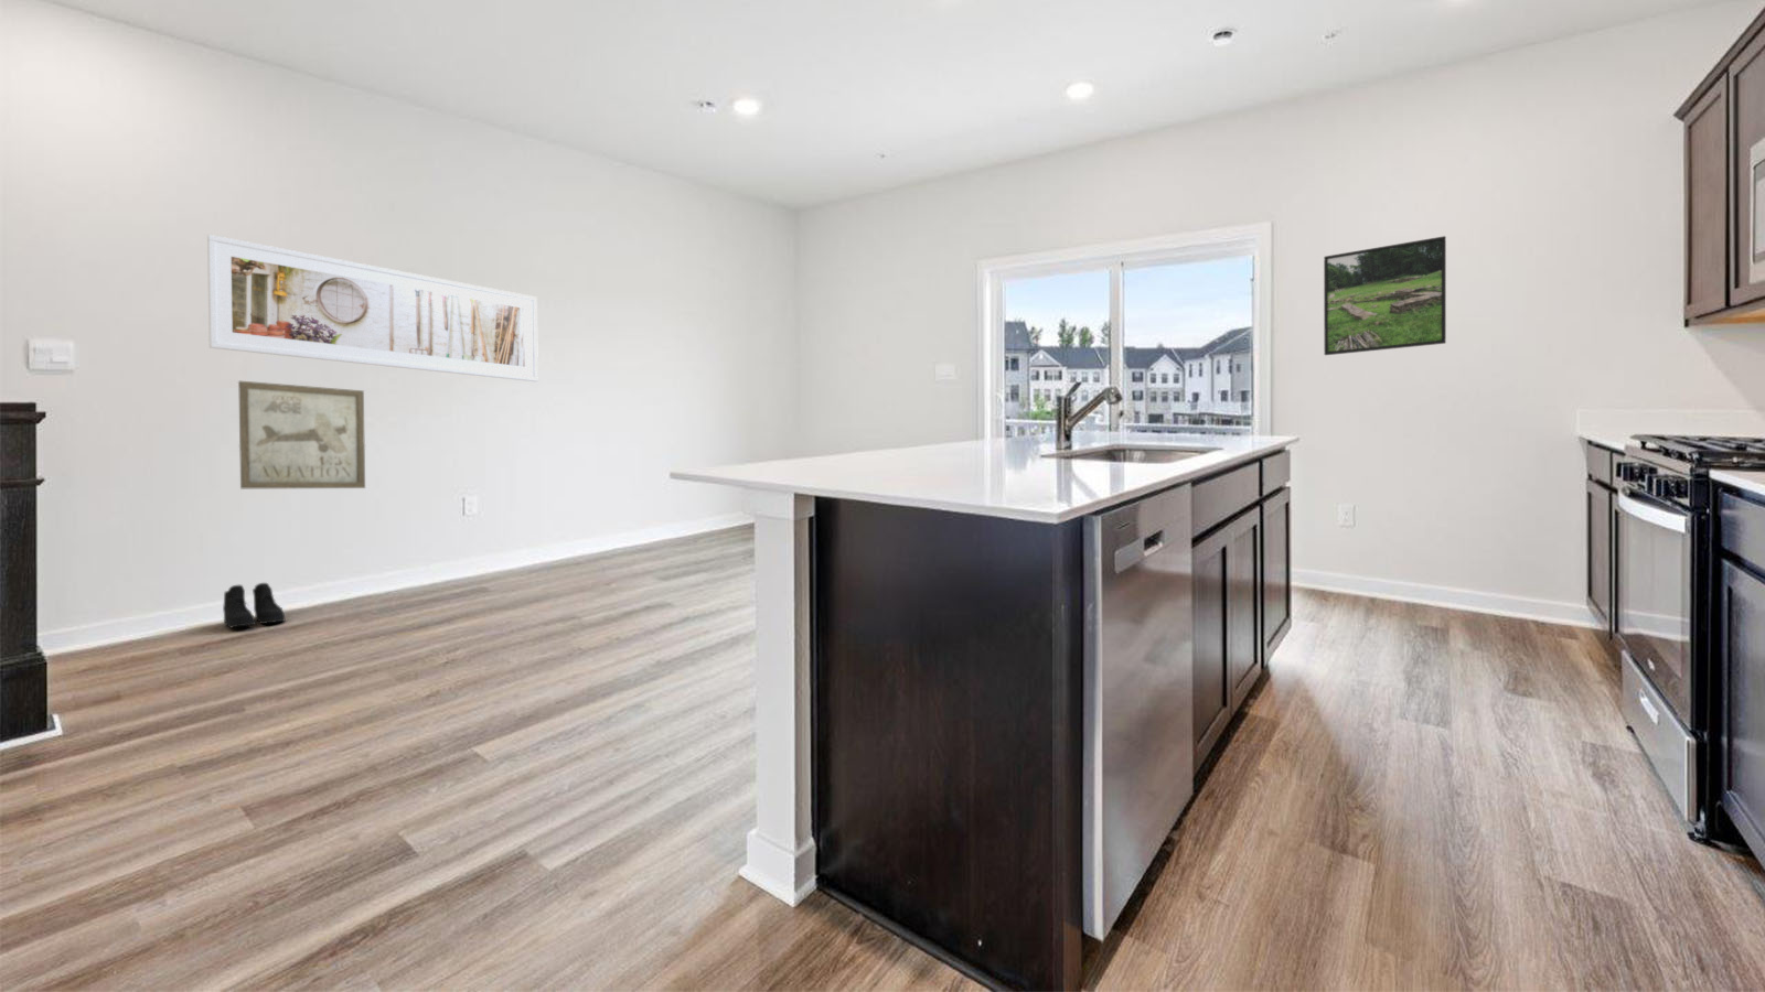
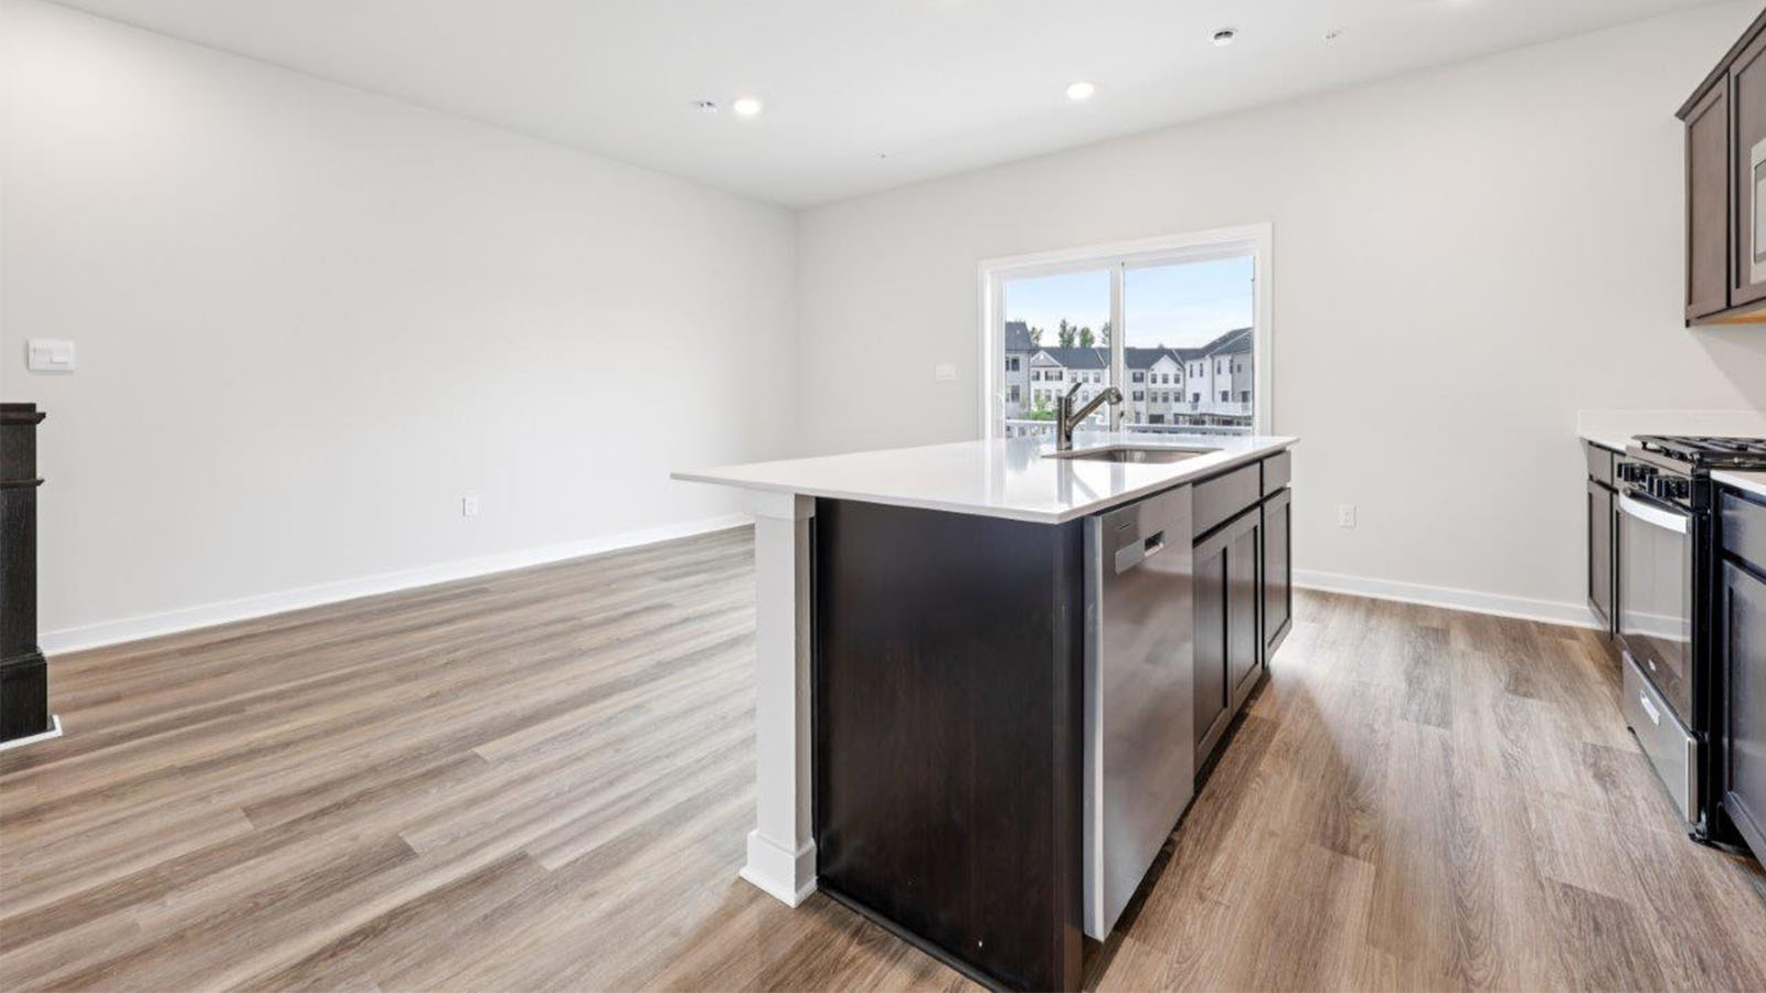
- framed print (1382, 298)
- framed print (396, 319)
- boots (253, 604)
- wall art (304, 436)
